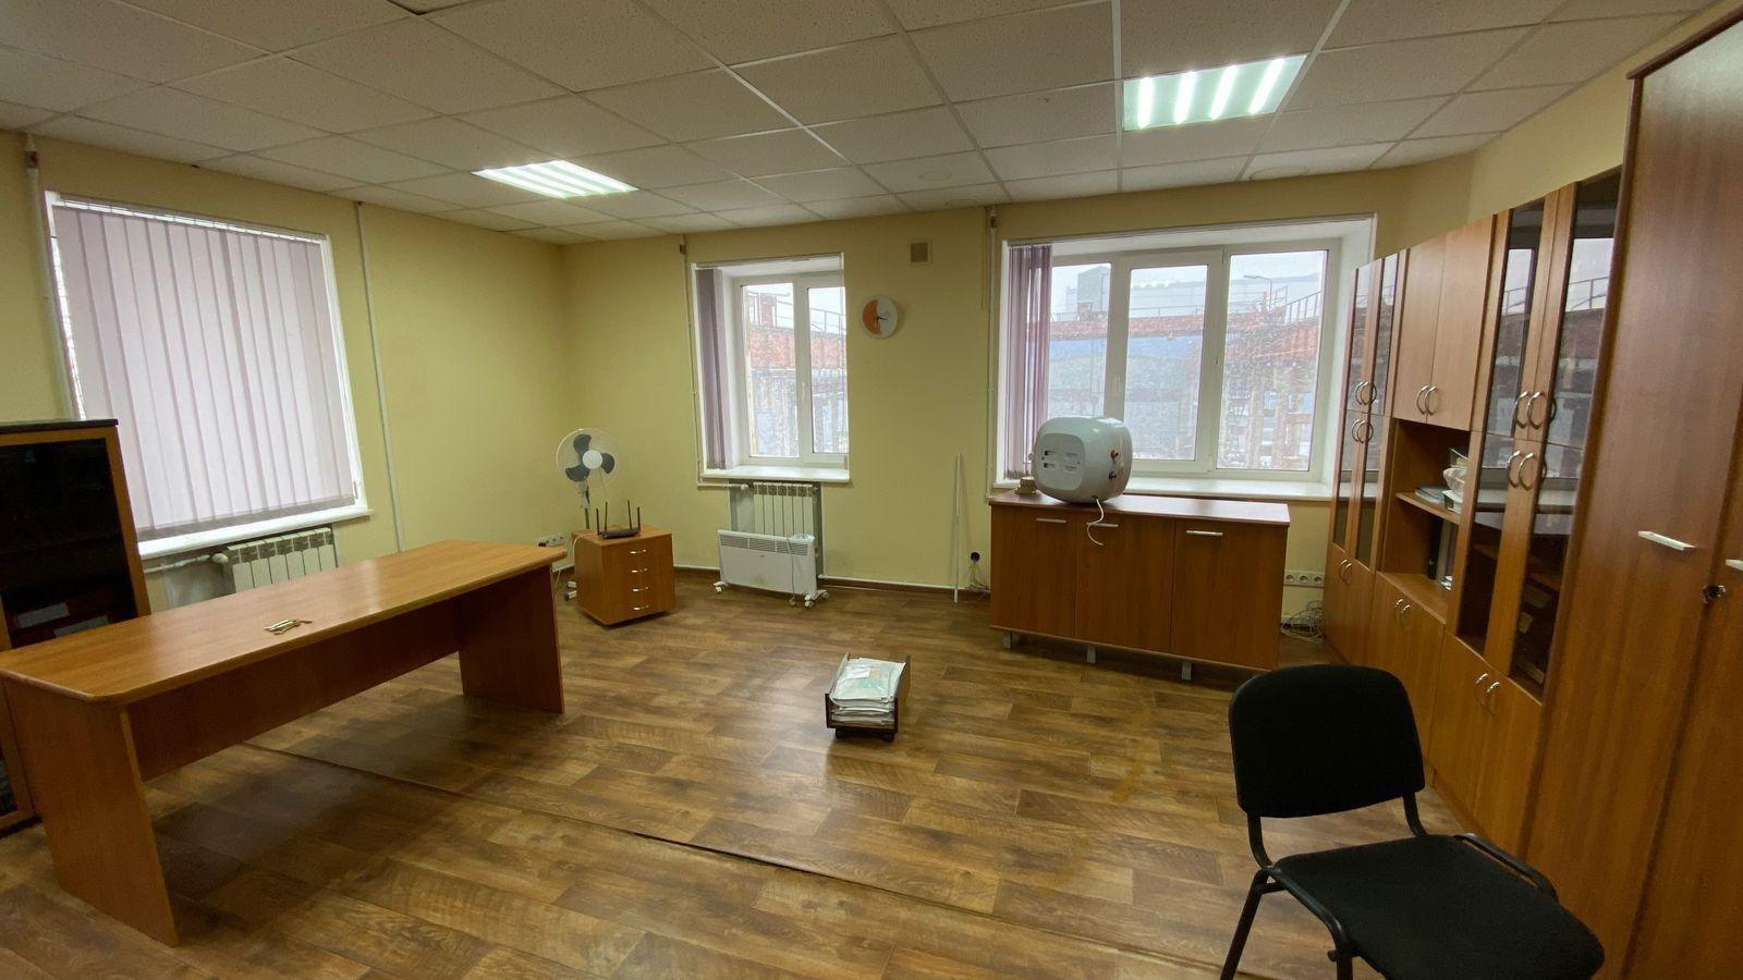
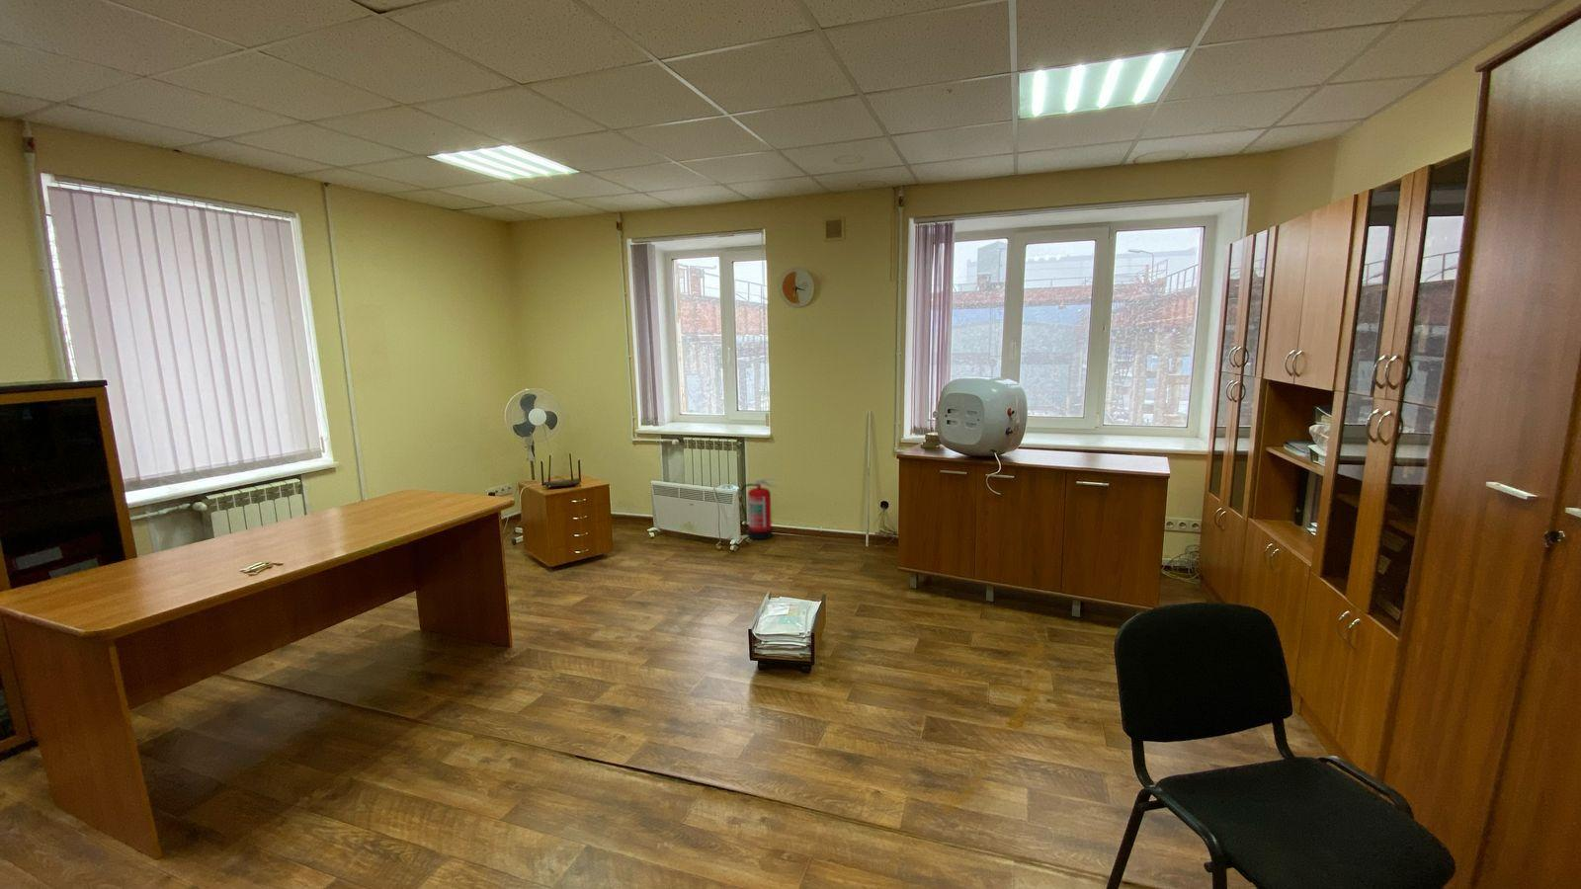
+ fire extinguisher (759, 507)
